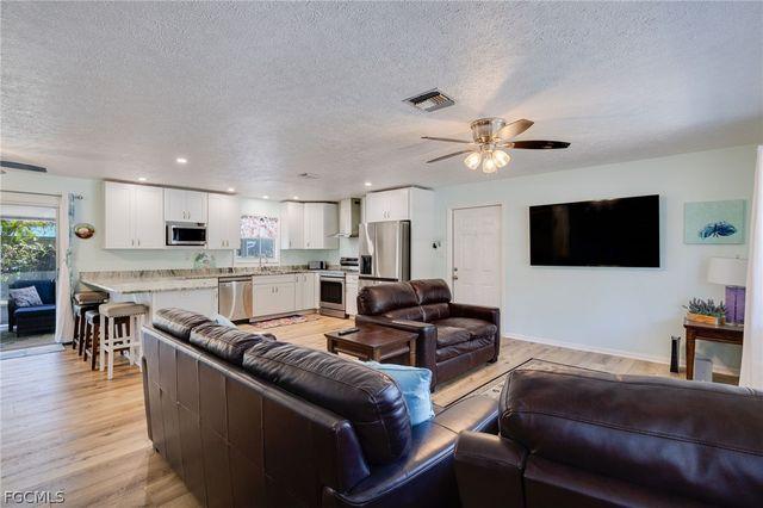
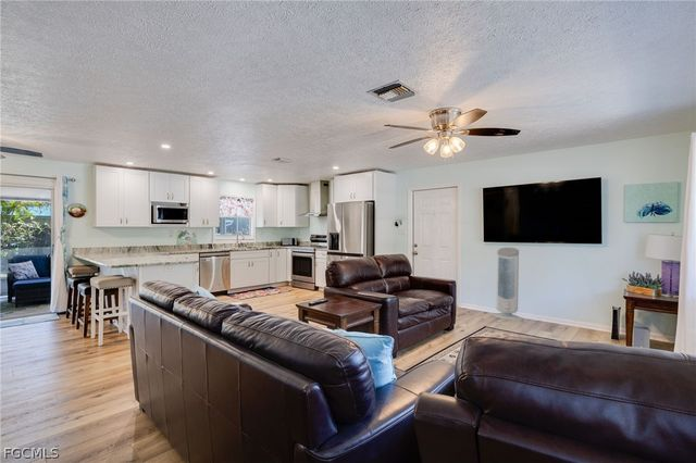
+ air purifier (507, 283)
